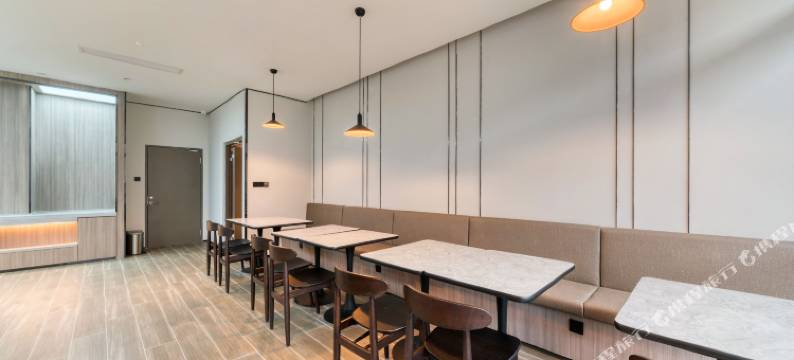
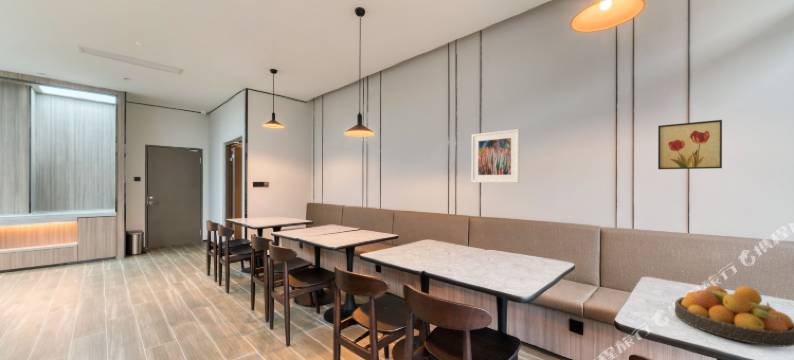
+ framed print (494, 157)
+ wall art (688, 146)
+ fruit bowl (730, 306)
